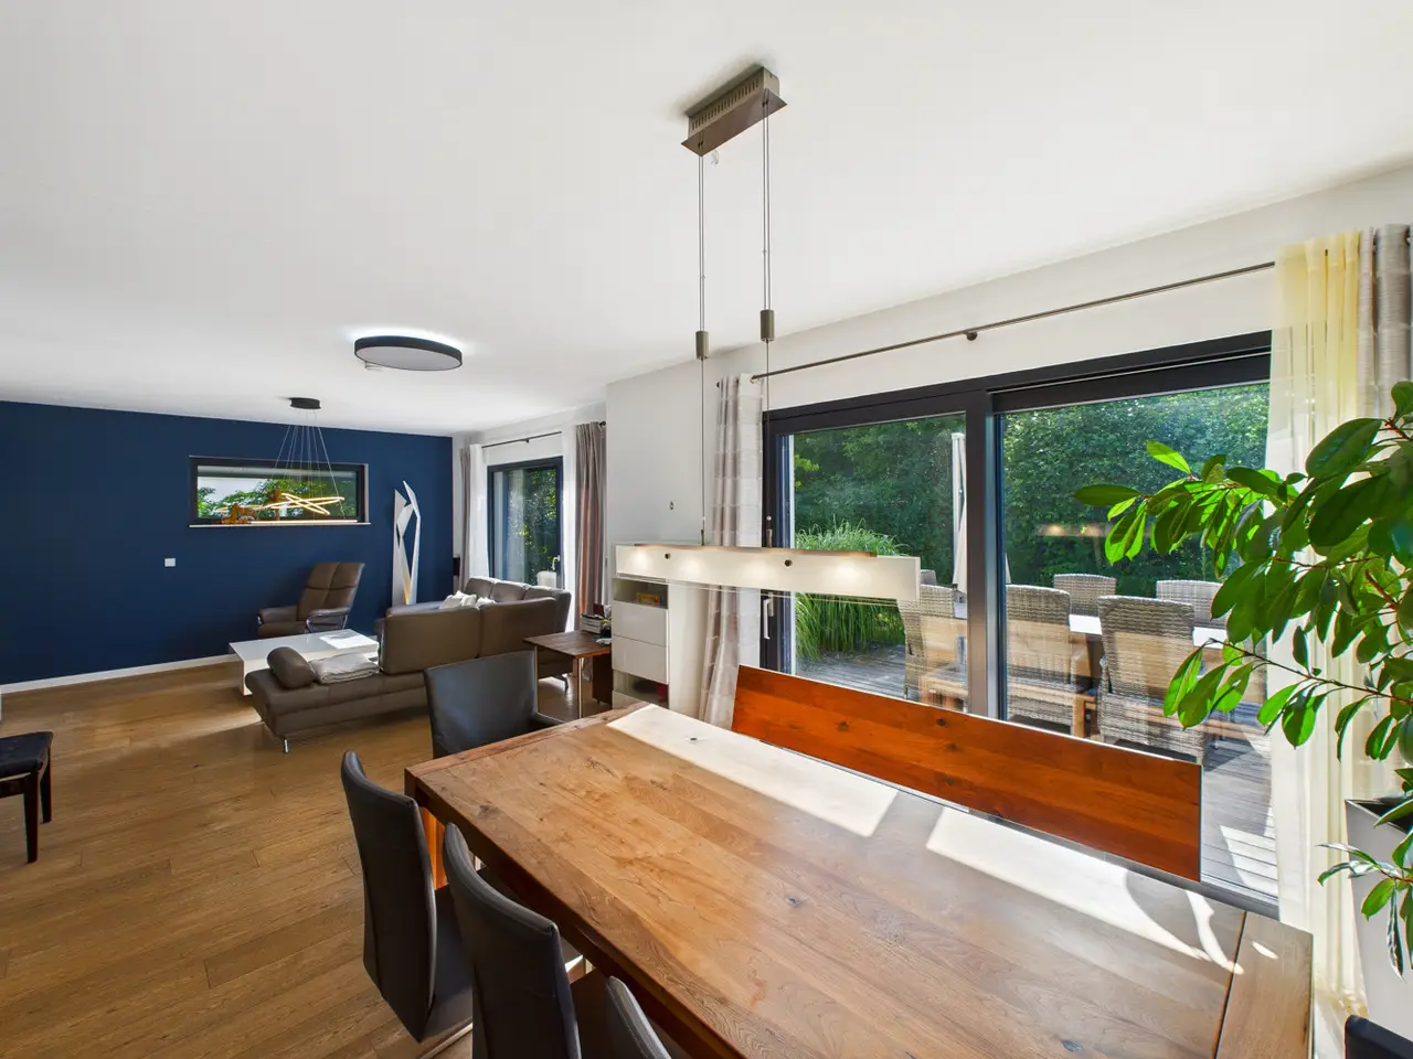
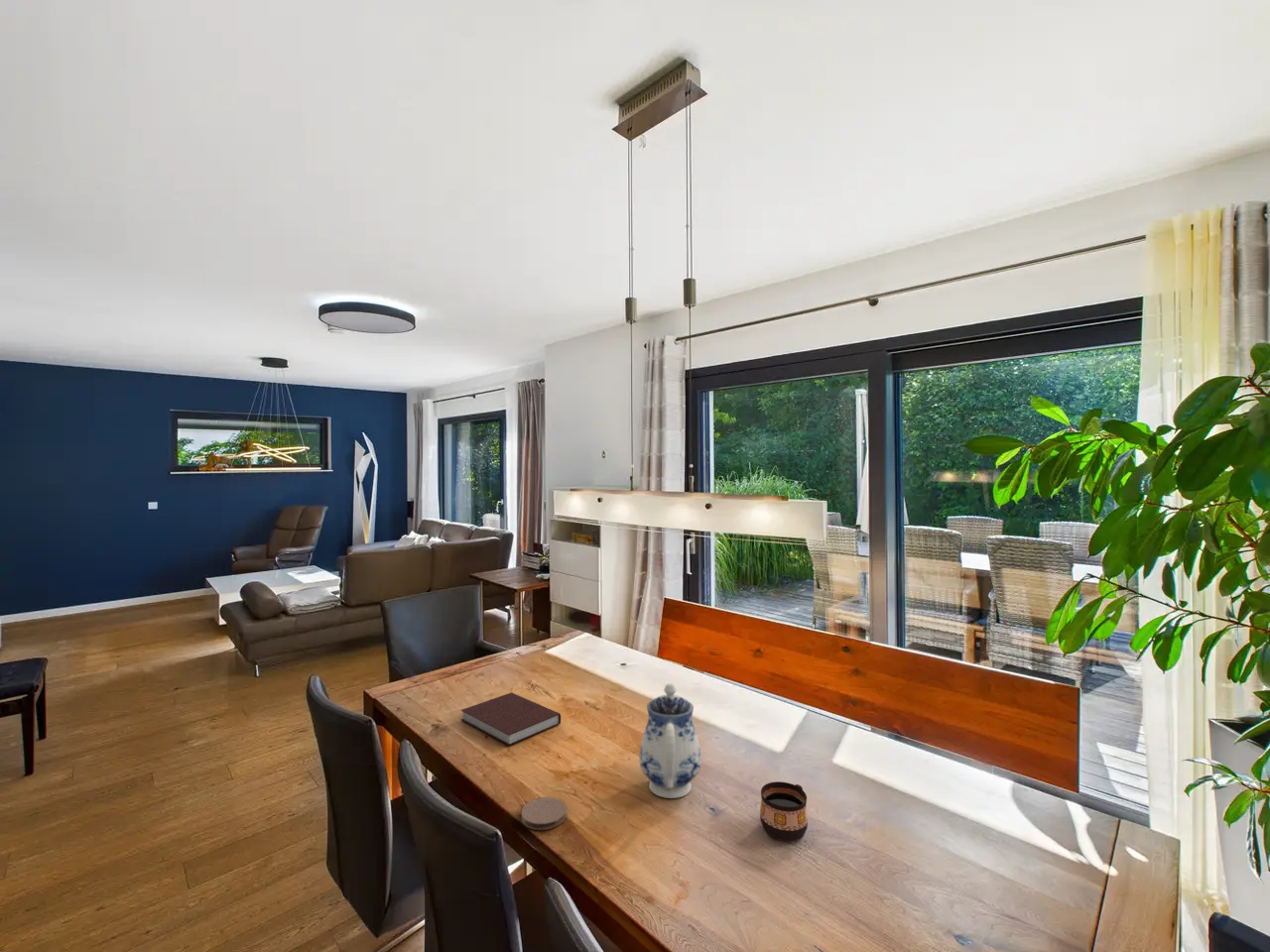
+ notebook (510, 716)
+ teapot (670, 735)
+ cup (786, 811)
+ coaster (544, 812)
